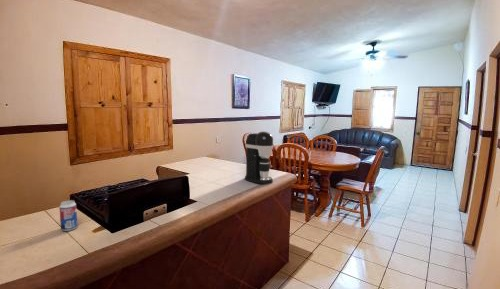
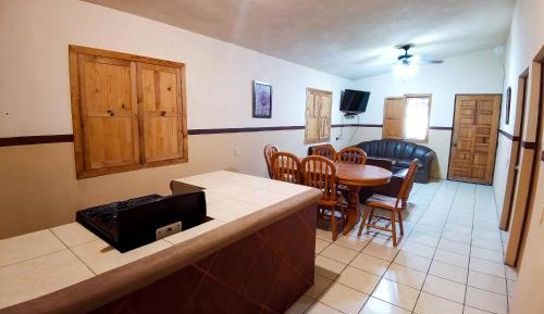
- coffee maker (259, 156)
- beverage can (68, 215)
